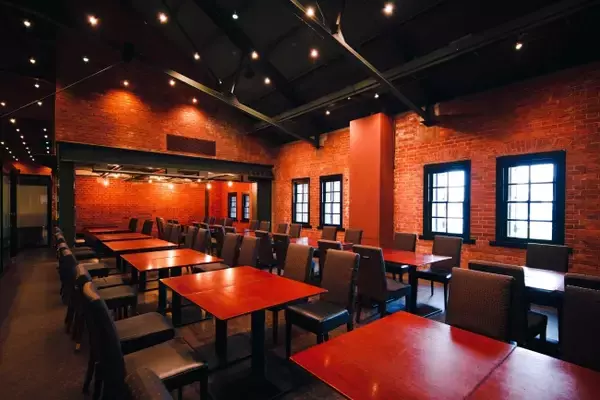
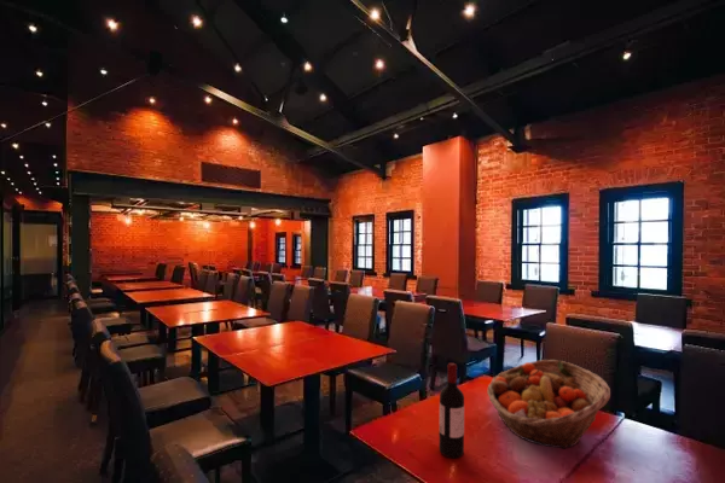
+ wine bottle (451, 407)
+ fruit basket (543, 397)
